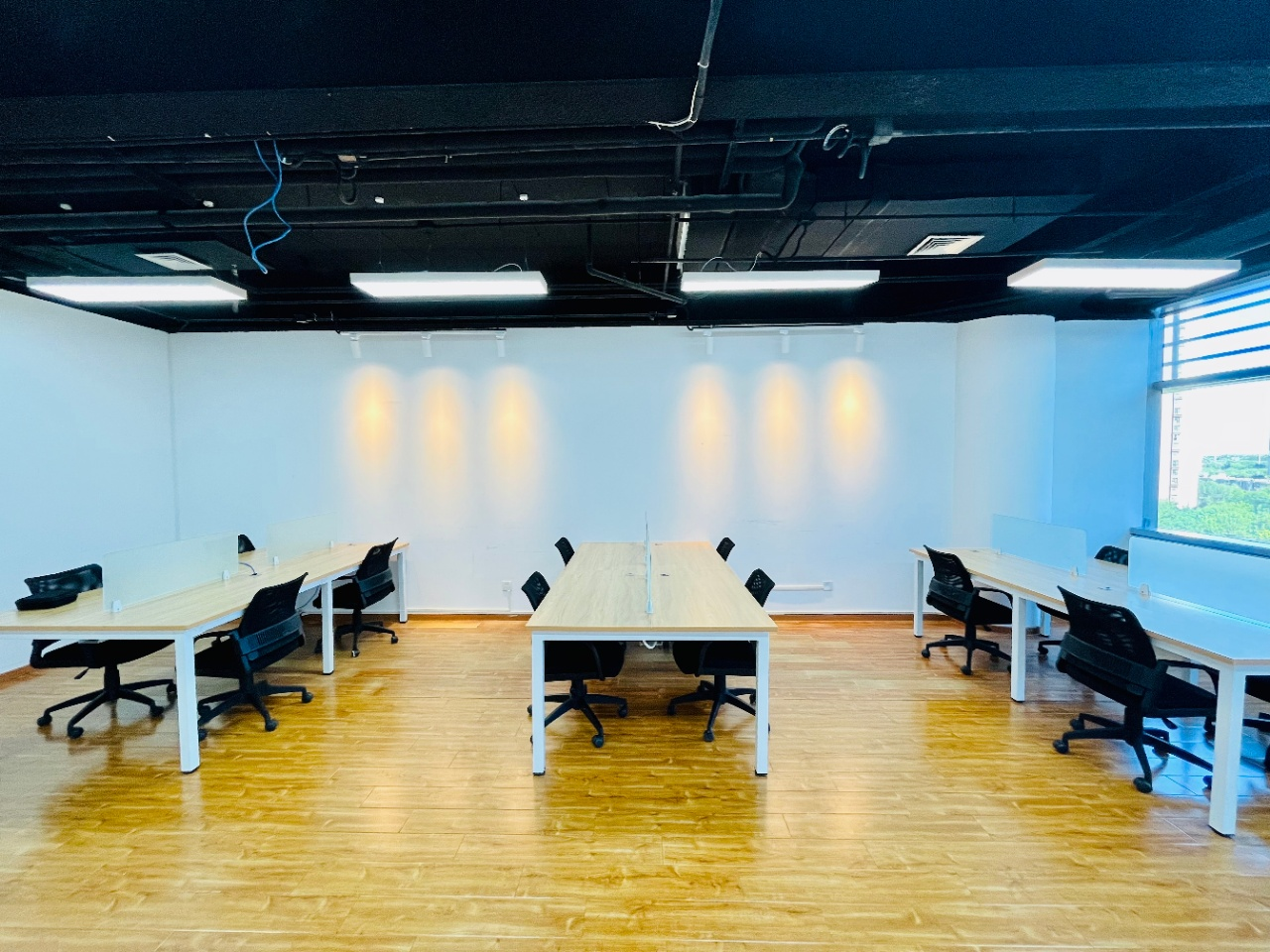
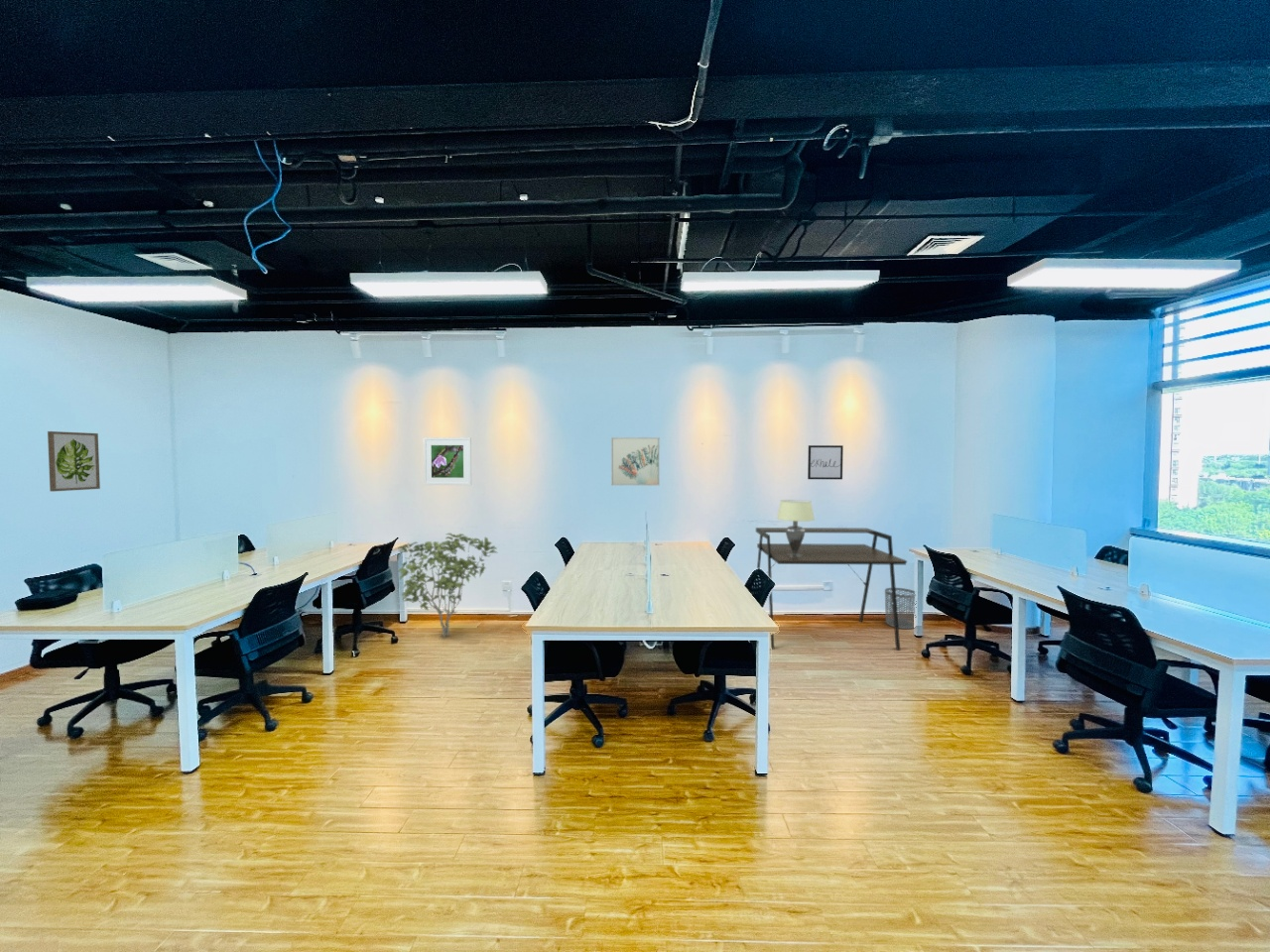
+ lampshade (795, 528)
+ wall art (74, 461)
+ wall art (825, 462)
+ desk (823, 563)
+ wall art (635, 461)
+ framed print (447, 461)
+ shrub (446, 585)
+ waste bin (900, 607)
